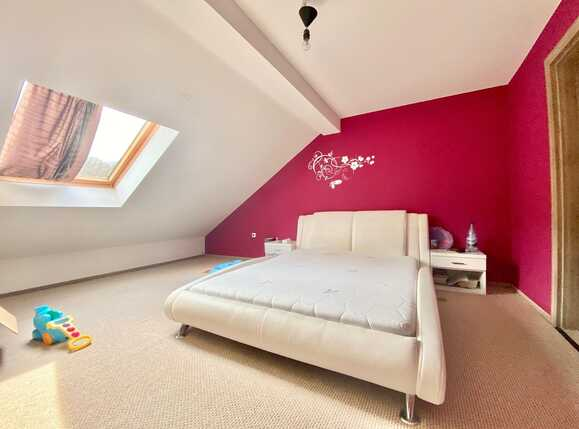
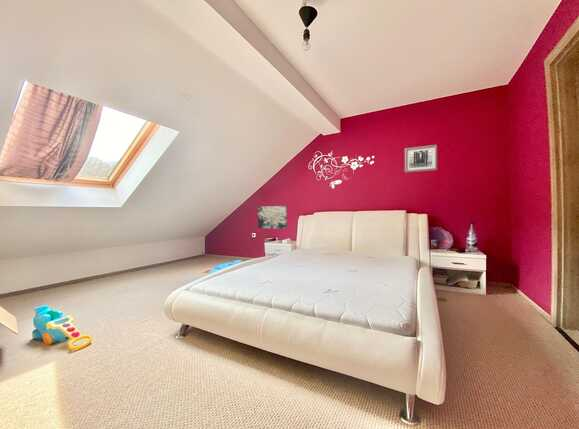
+ wall art (420, 159)
+ wall art (271, 217)
